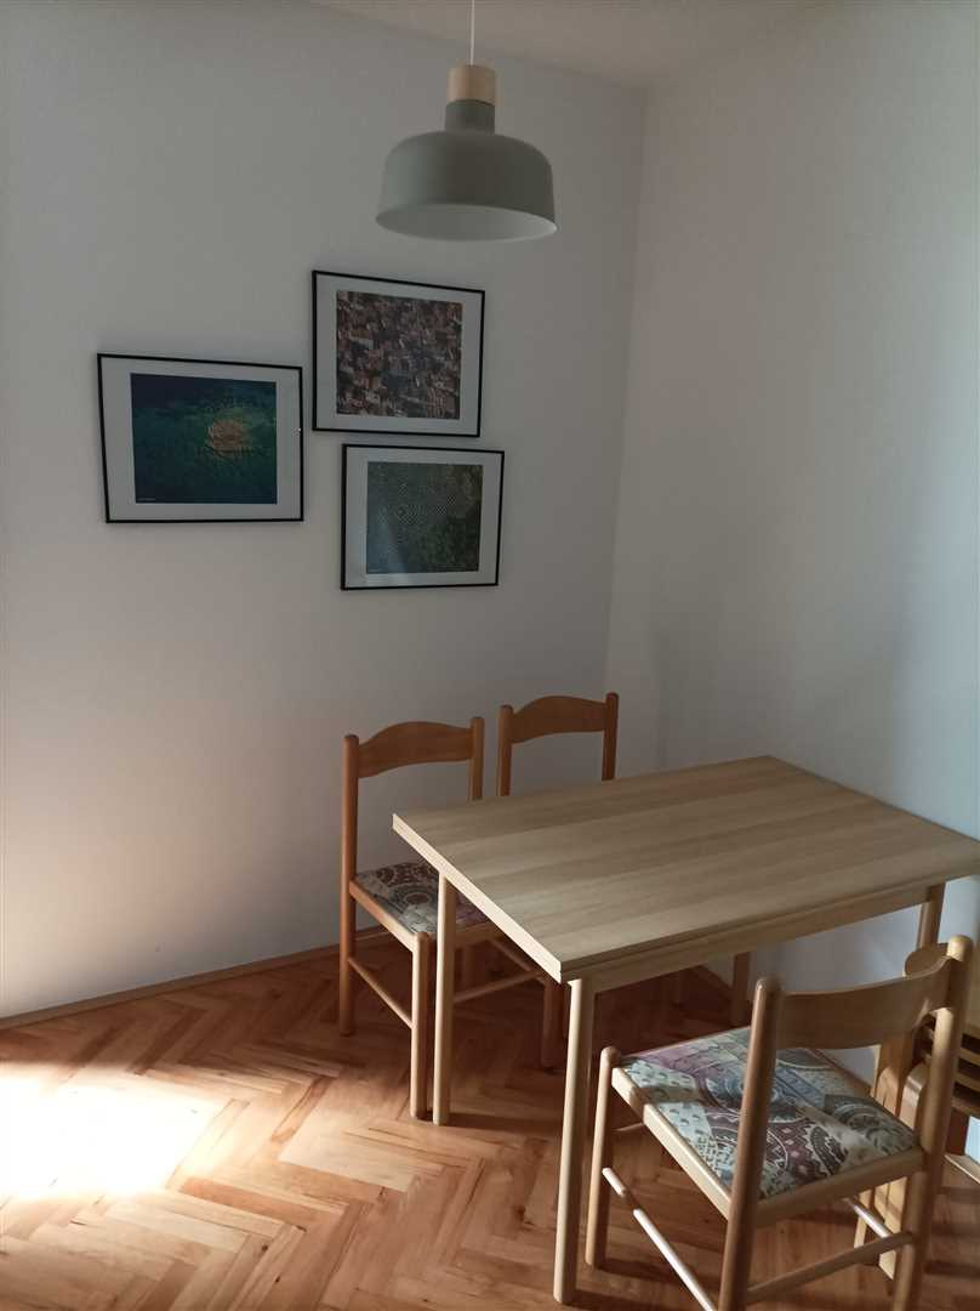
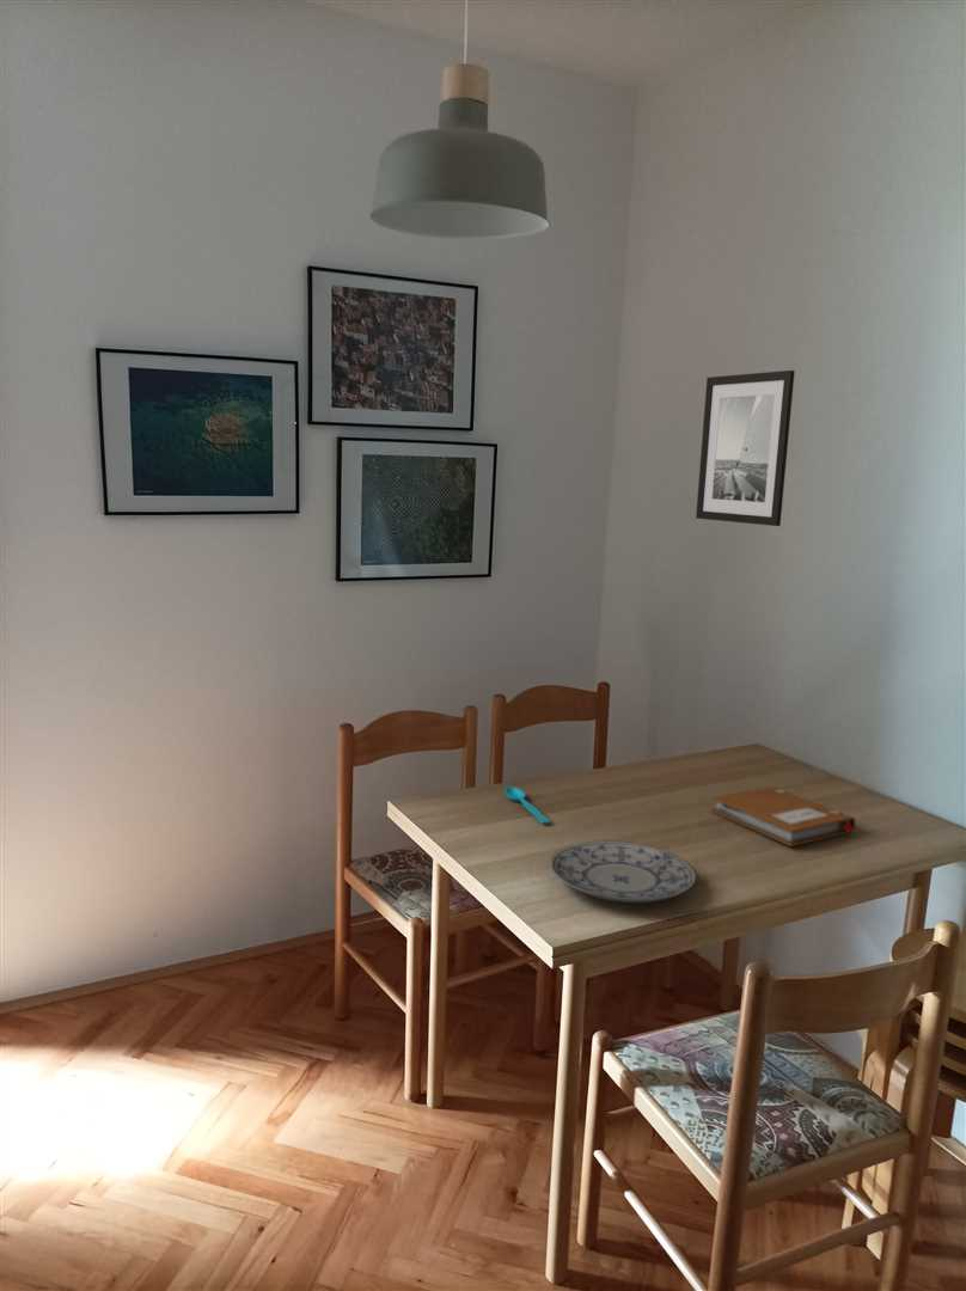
+ wall art (741, 448)
+ spoon (526, 803)
+ notebook (784, 814)
+ plate (622, 875)
